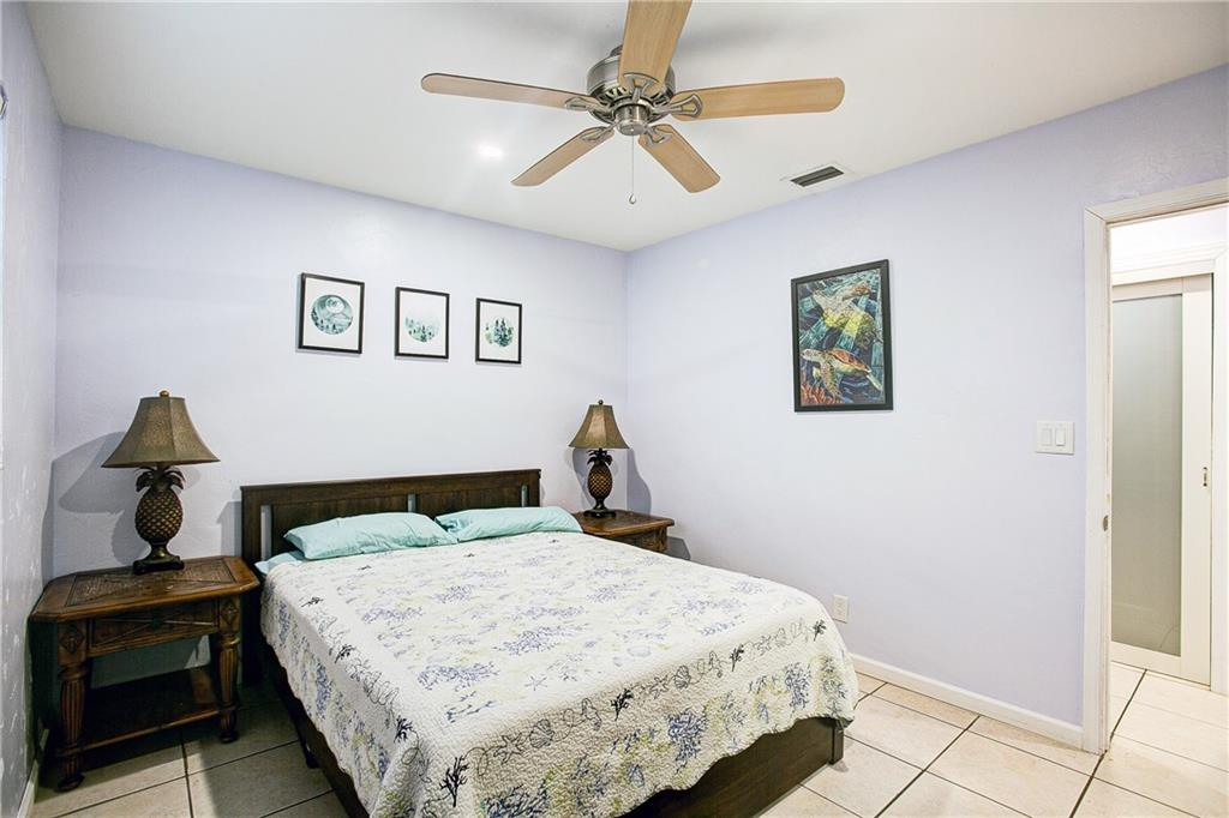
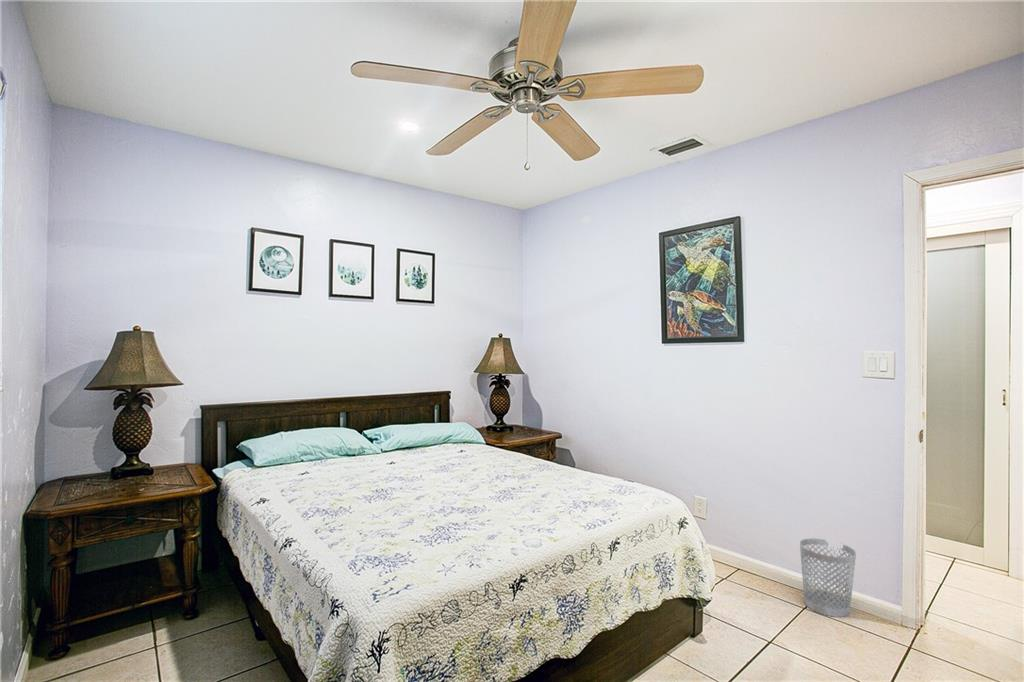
+ wastebasket (826, 577)
